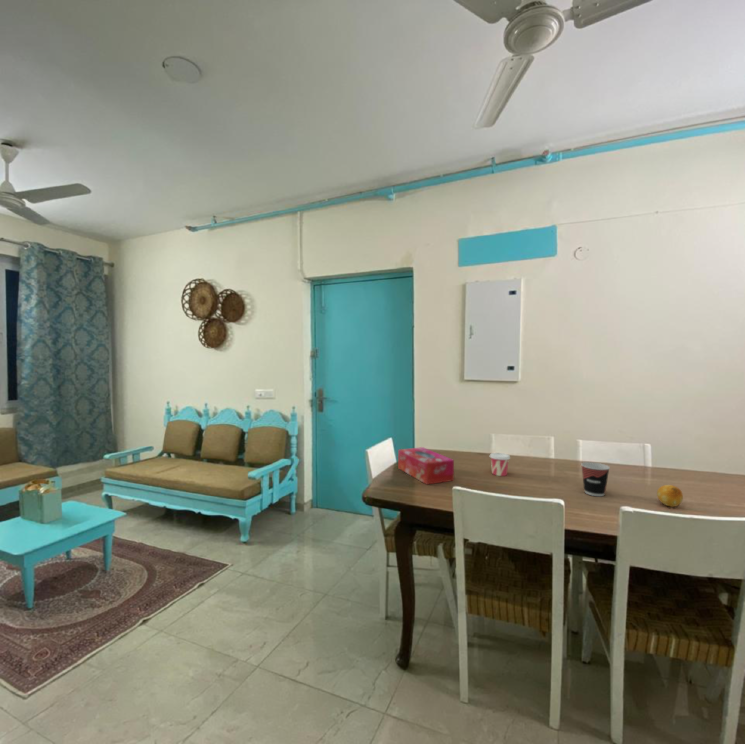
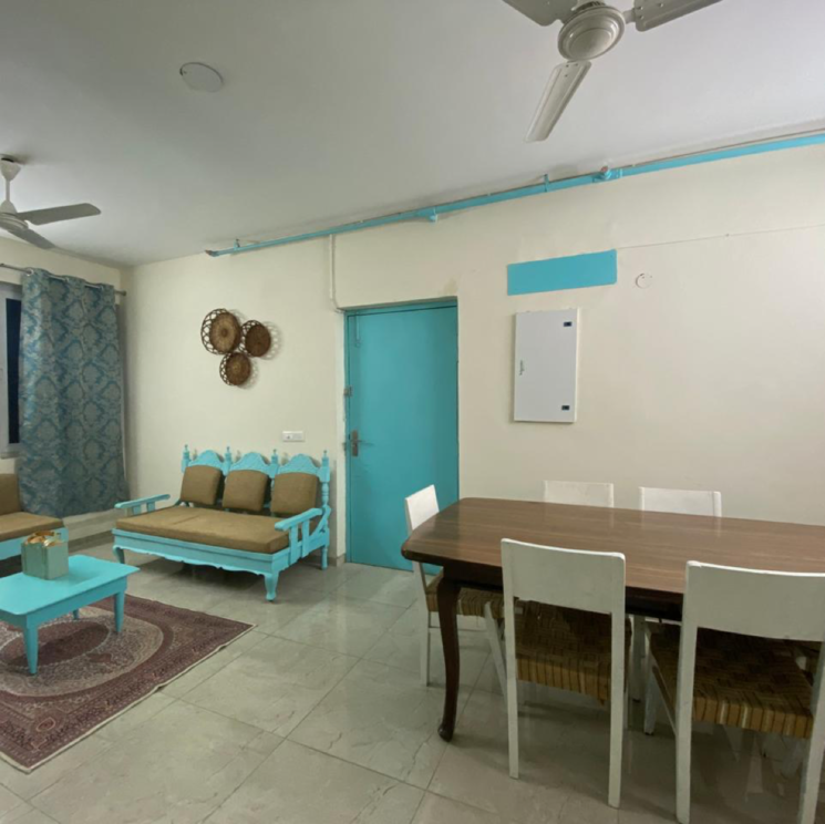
- fruit (669, 495)
- cup (499, 464)
- tissue box (424, 464)
- cup (594, 479)
